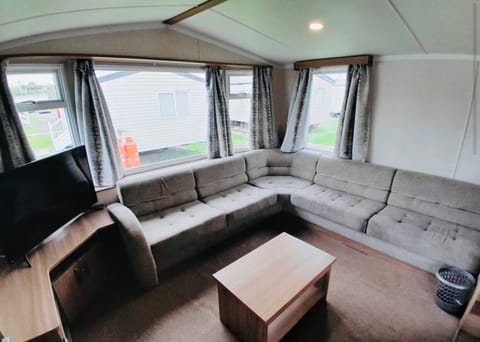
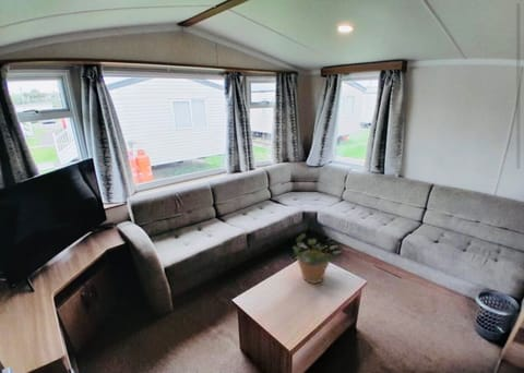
+ potted plant (315, 257)
